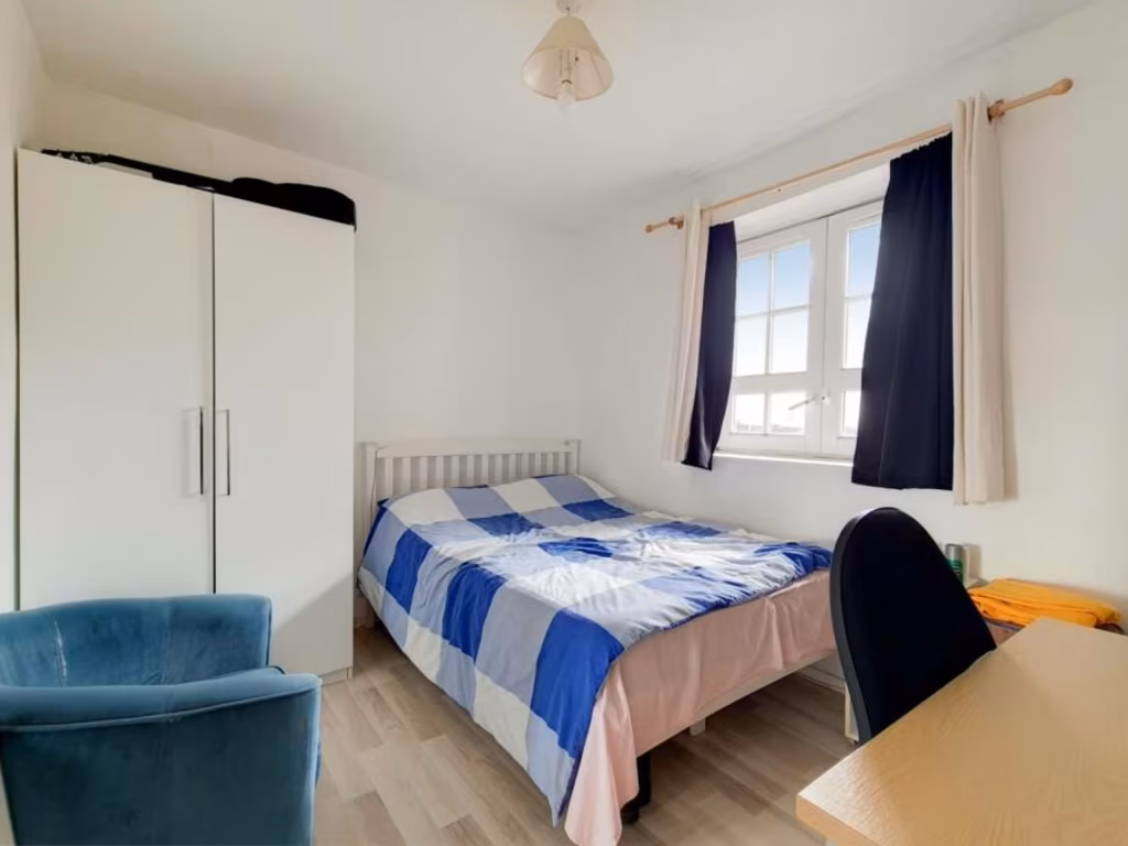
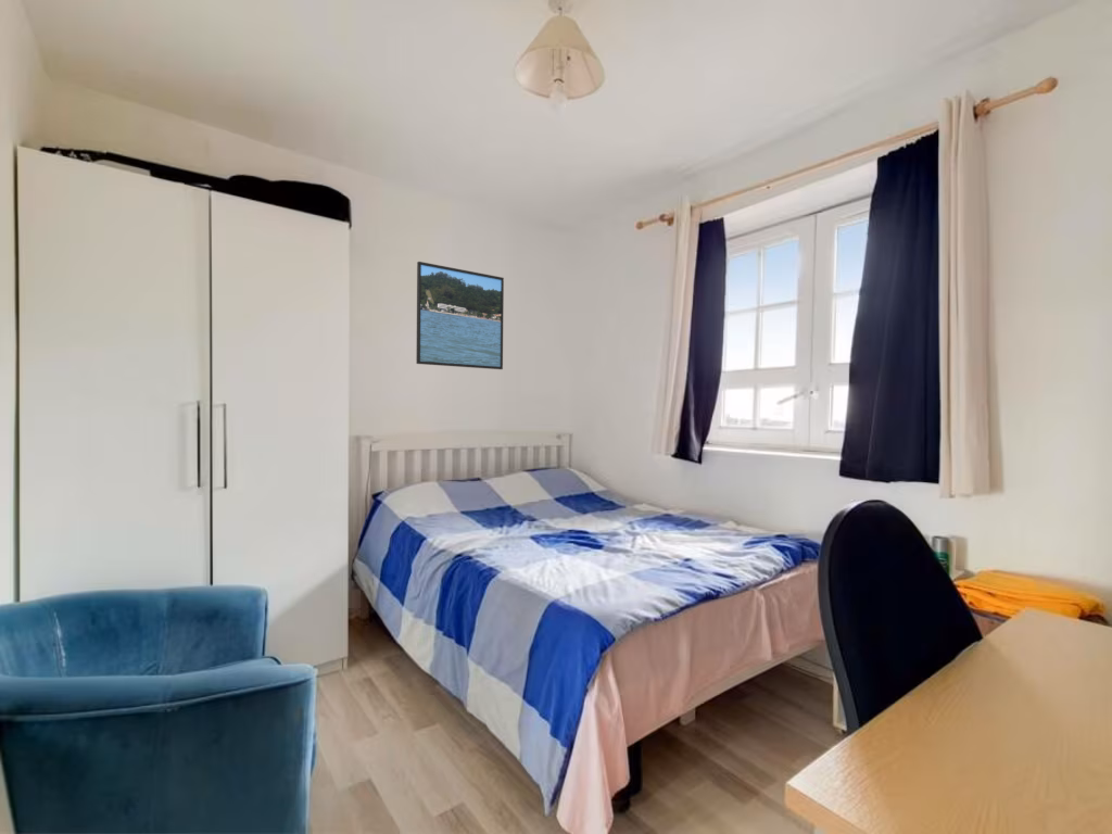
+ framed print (462, 318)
